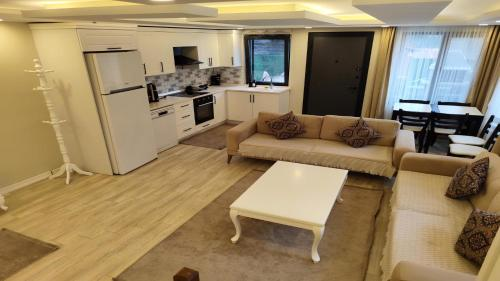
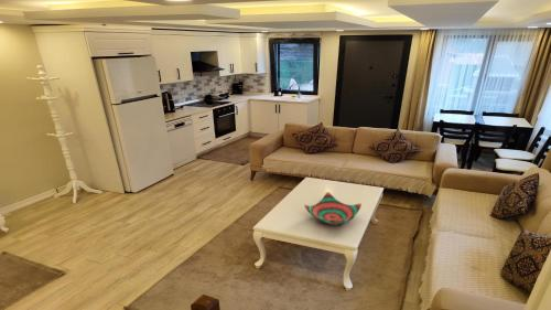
+ decorative bowl (332, 211)
